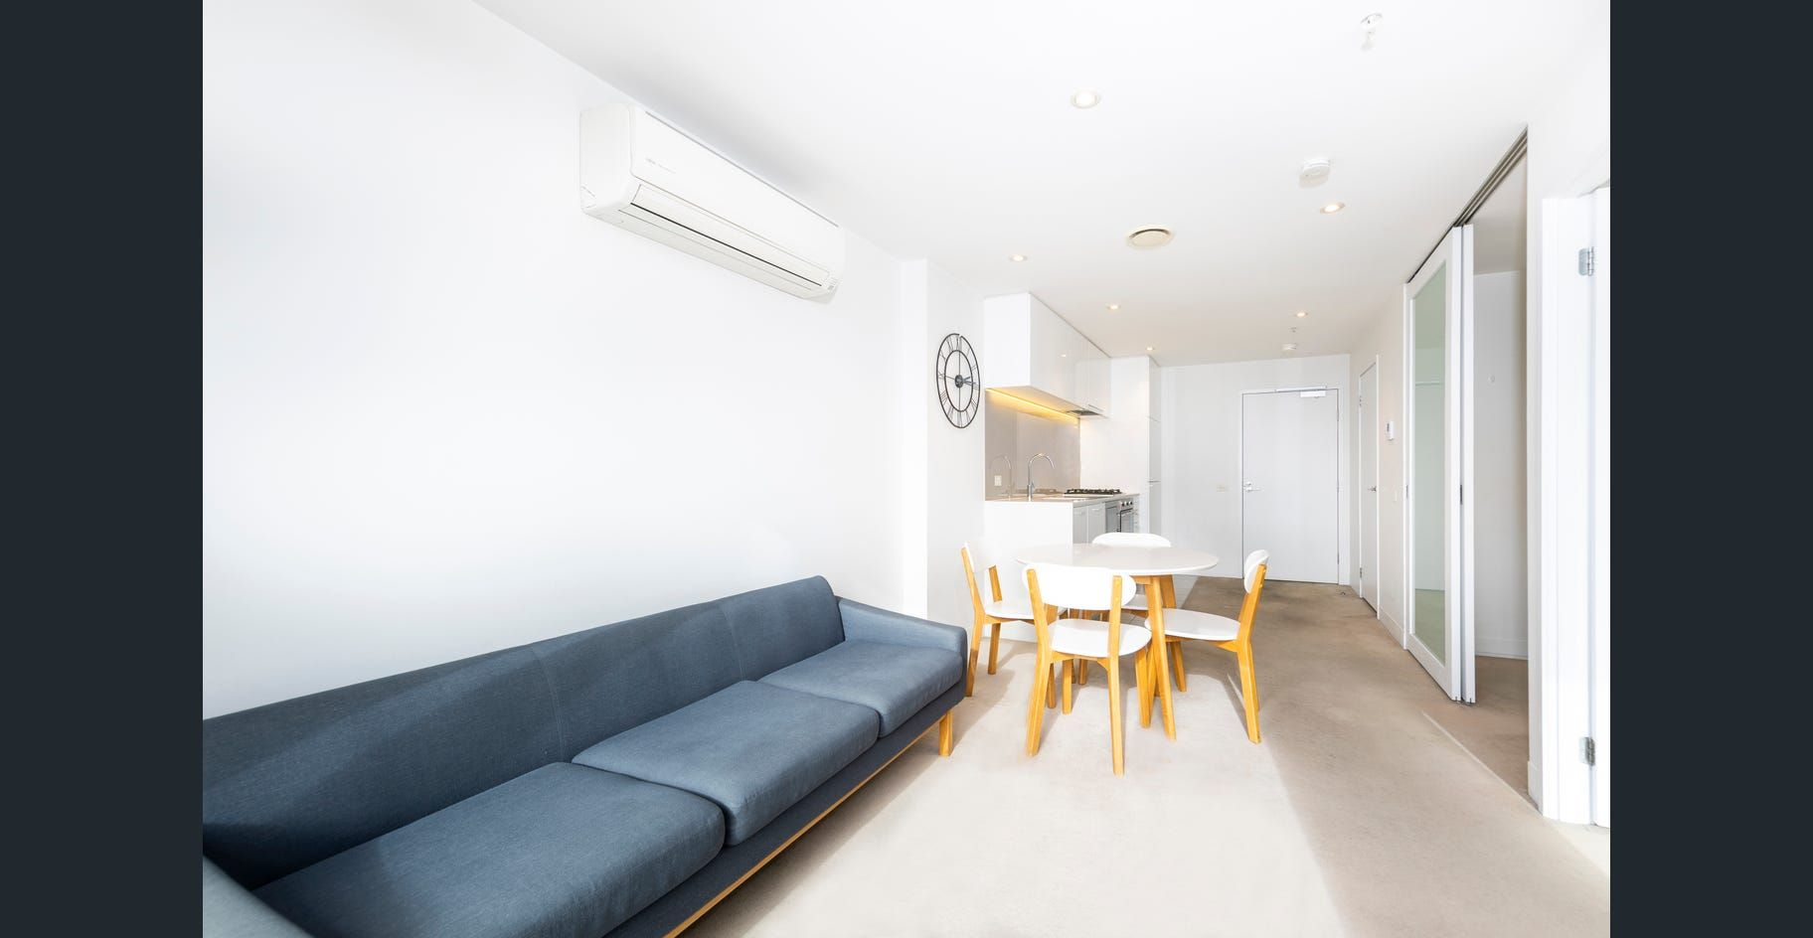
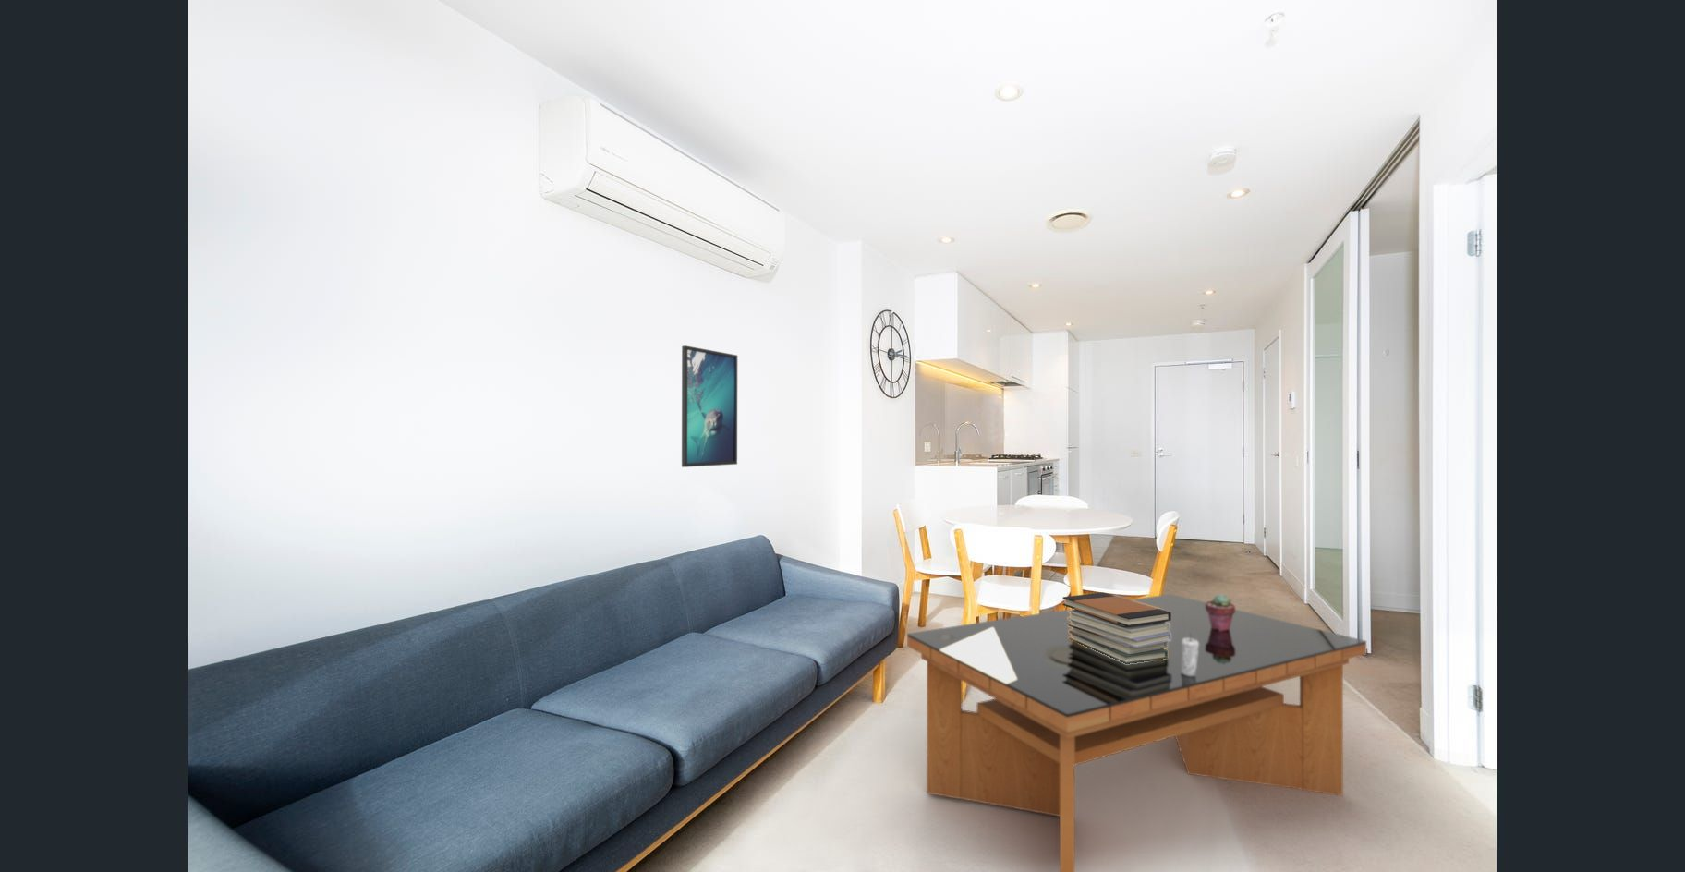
+ candle (1190, 652)
+ book stack (1116, 625)
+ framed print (711, 407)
+ coffee table (1132, 715)
+ potted succulent (1219, 611)
